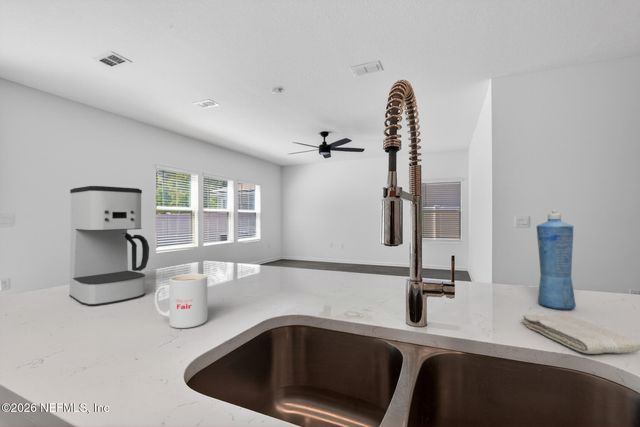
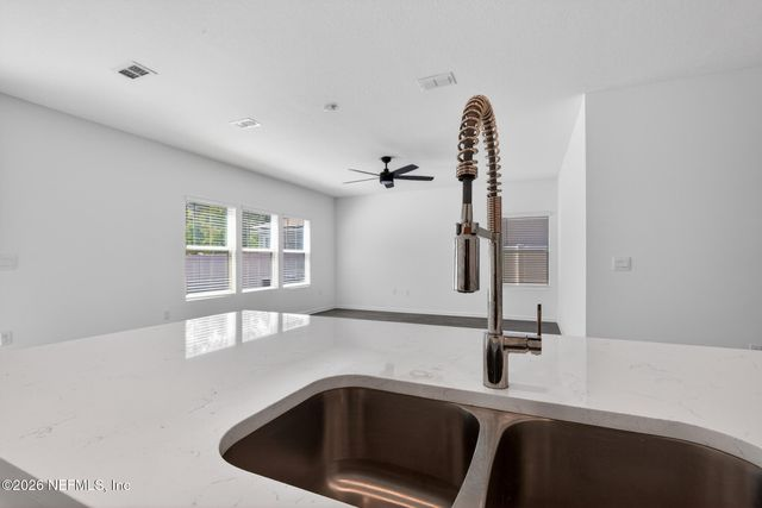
- coffee maker (114, 241)
- squeeze bottle (555, 257)
- washcloth (573, 330)
- mug (181, 299)
